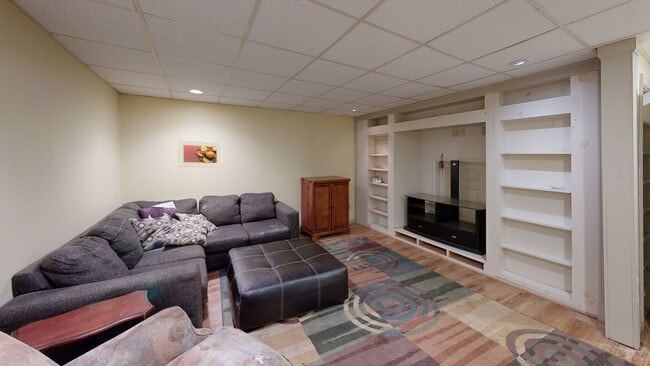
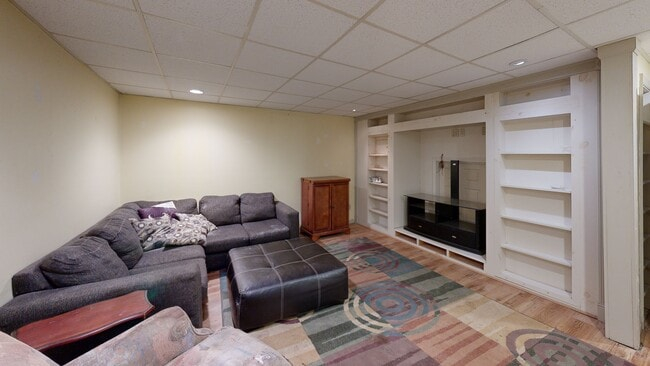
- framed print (200, 154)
